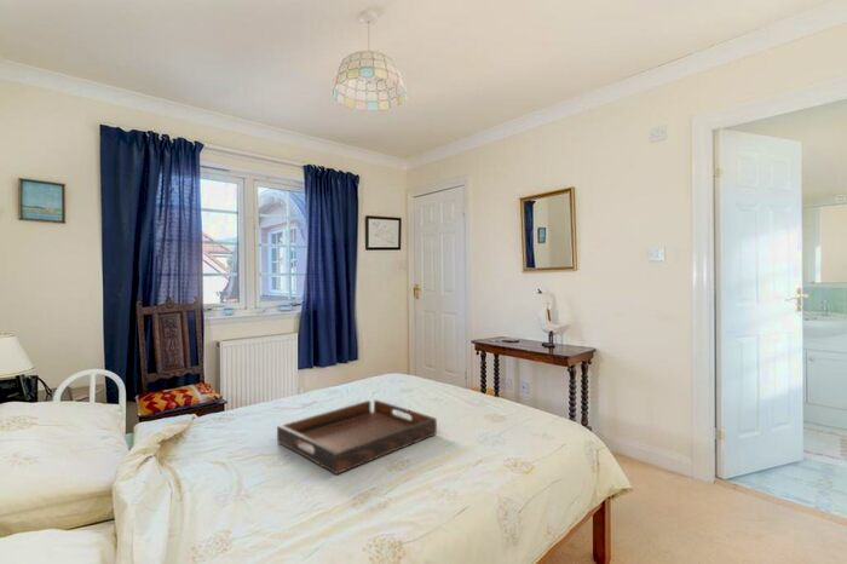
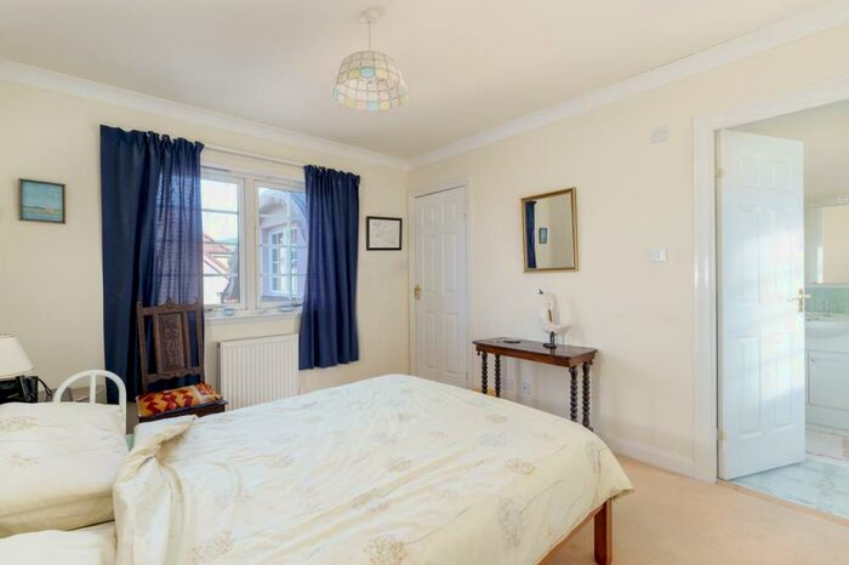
- serving tray (358, 430)
